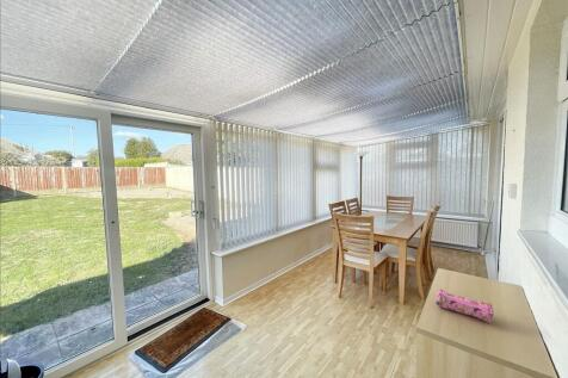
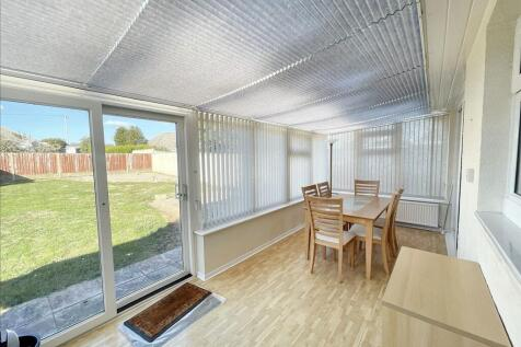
- pencil case (463, 304)
